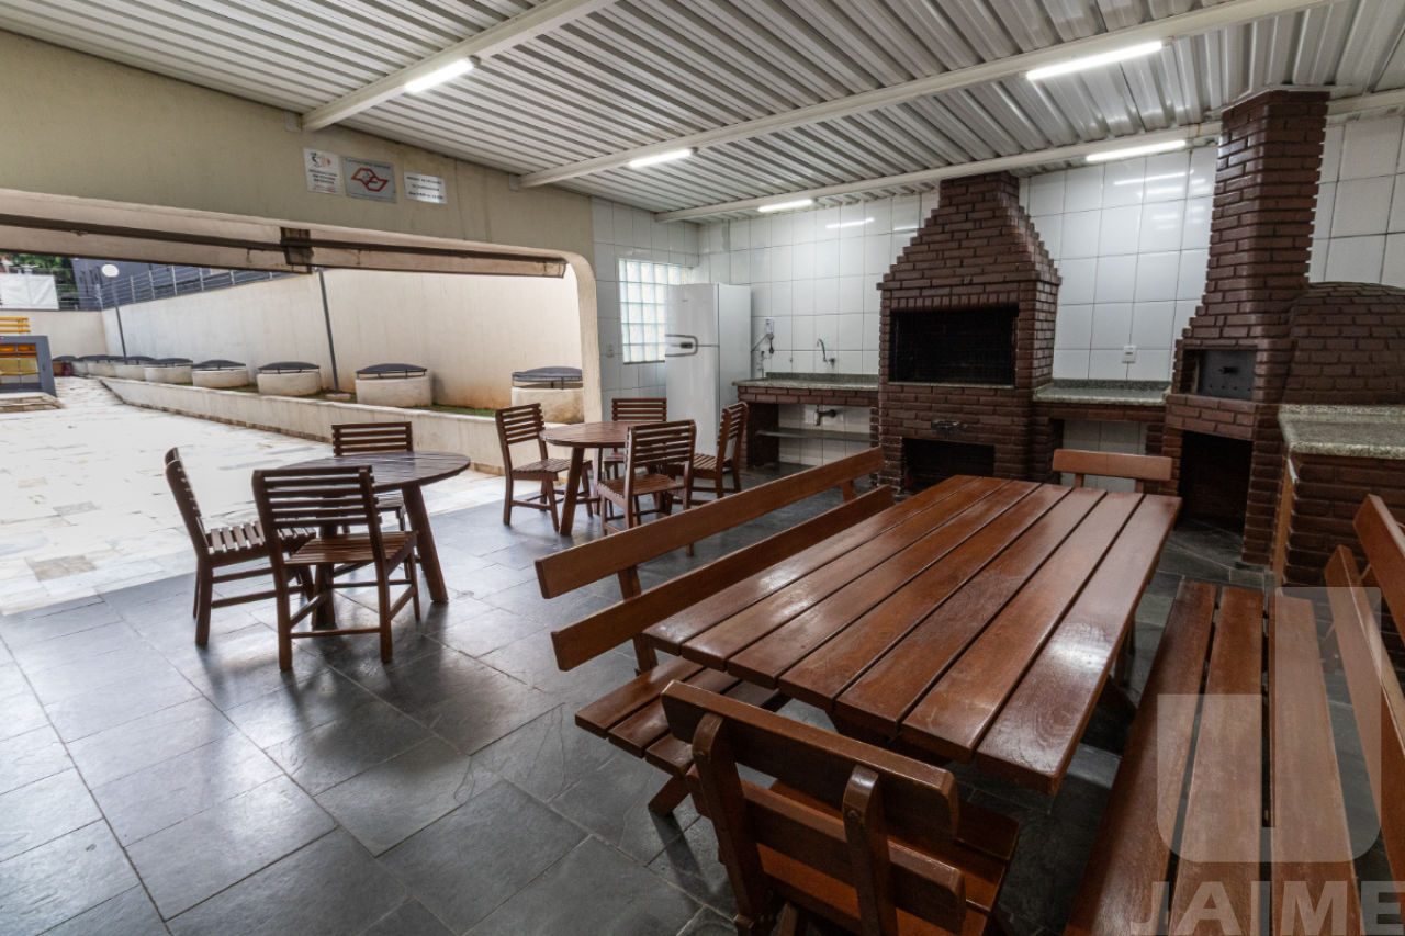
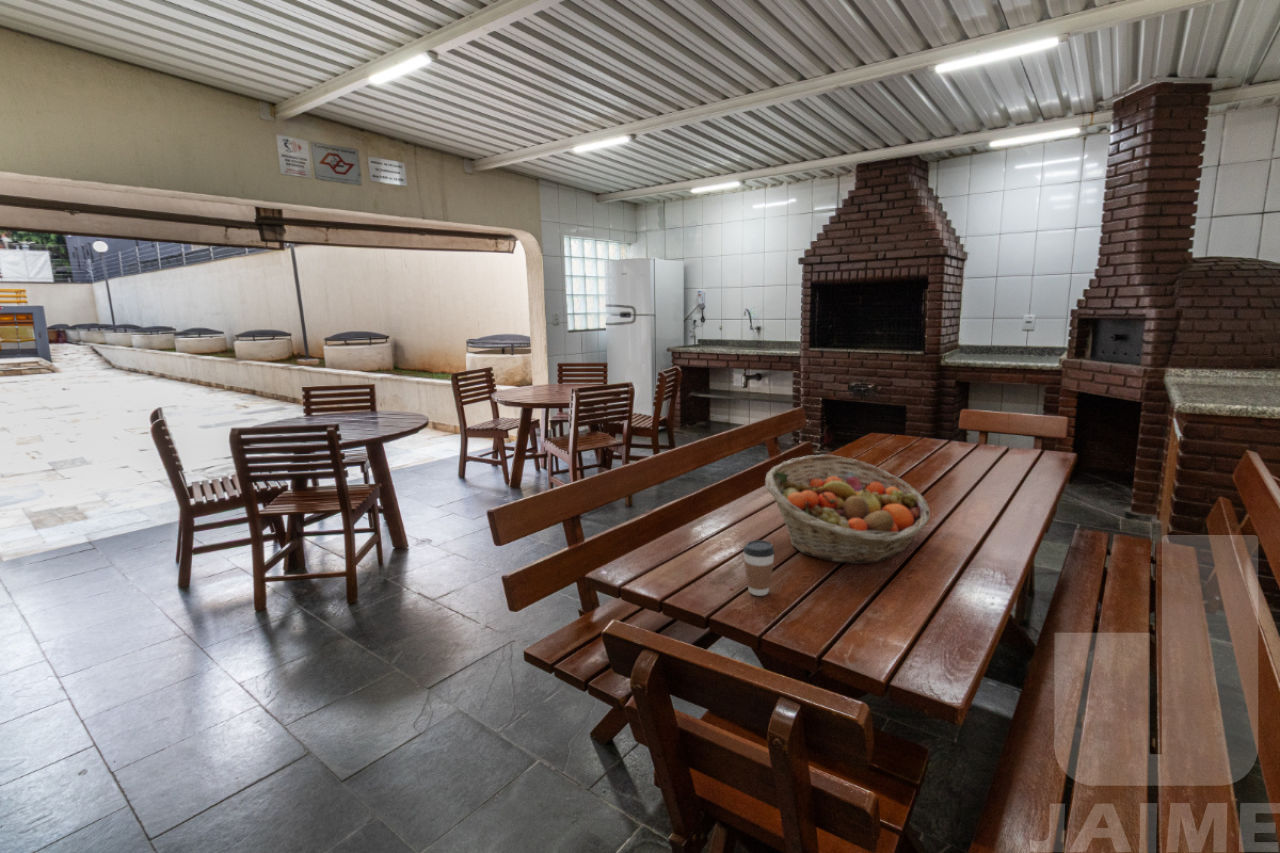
+ fruit basket (845, 505)
+ coffee cup (758, 568)
